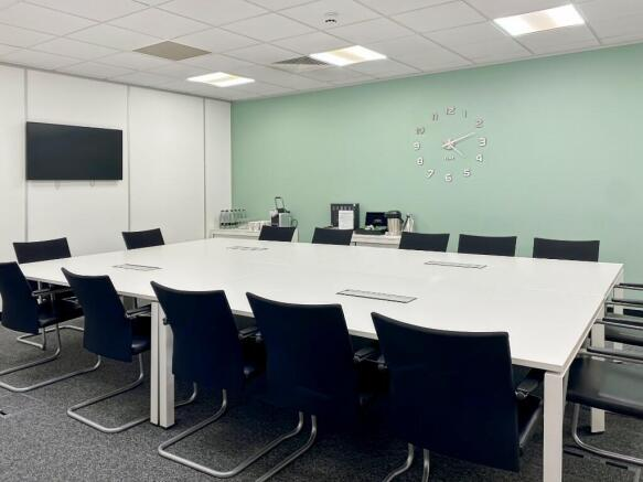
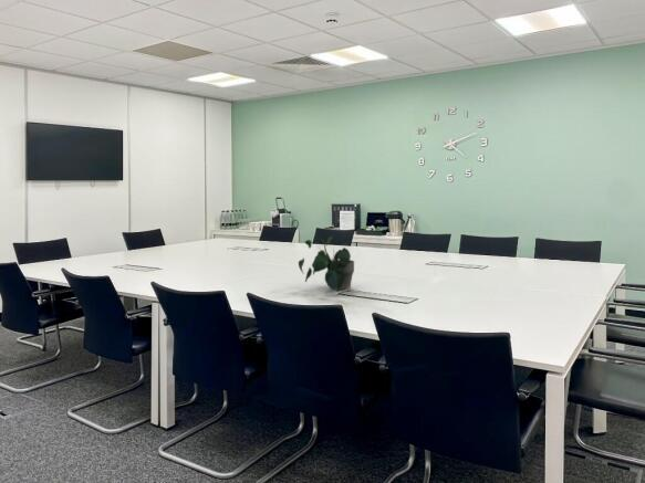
+ potted plant (331, 263)
